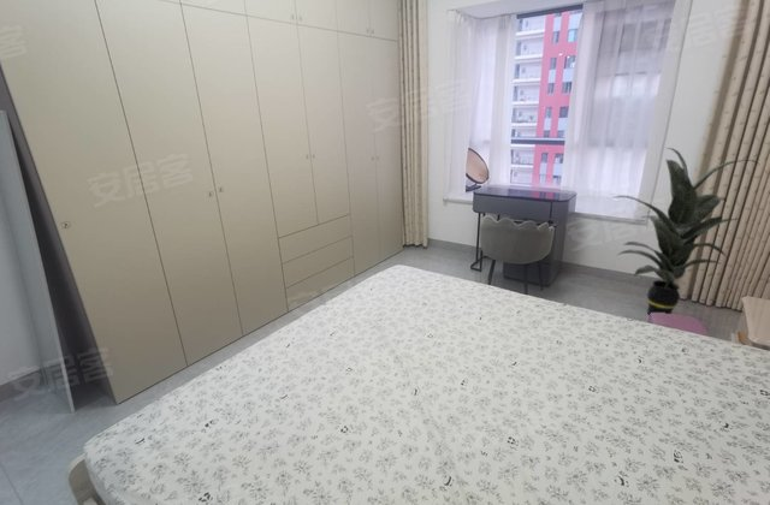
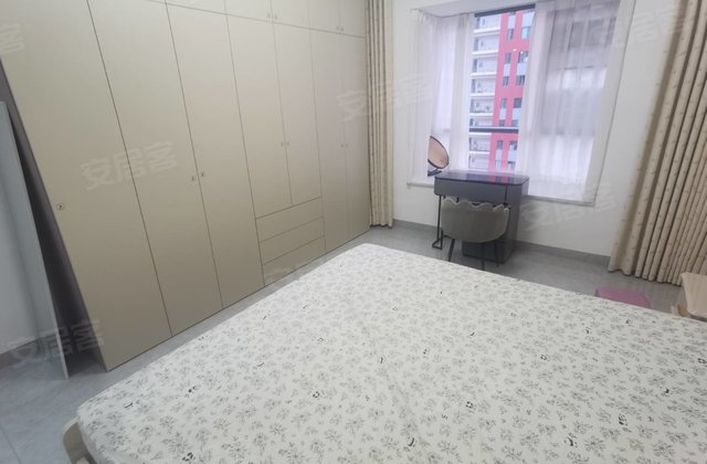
- indoor plant (670, 236)
